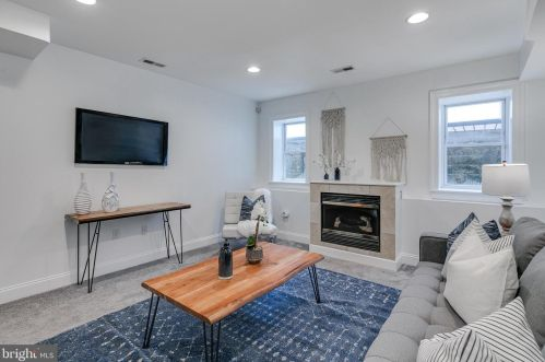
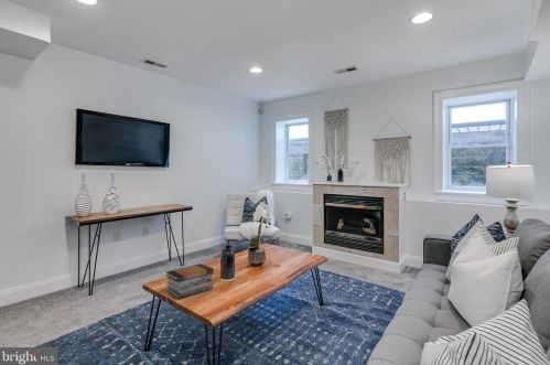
+ book stack (190, 280)
